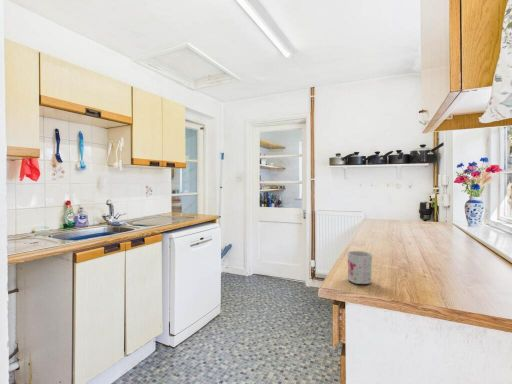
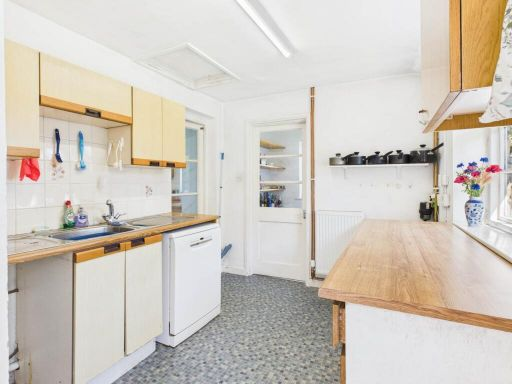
- mug (357, 265)
